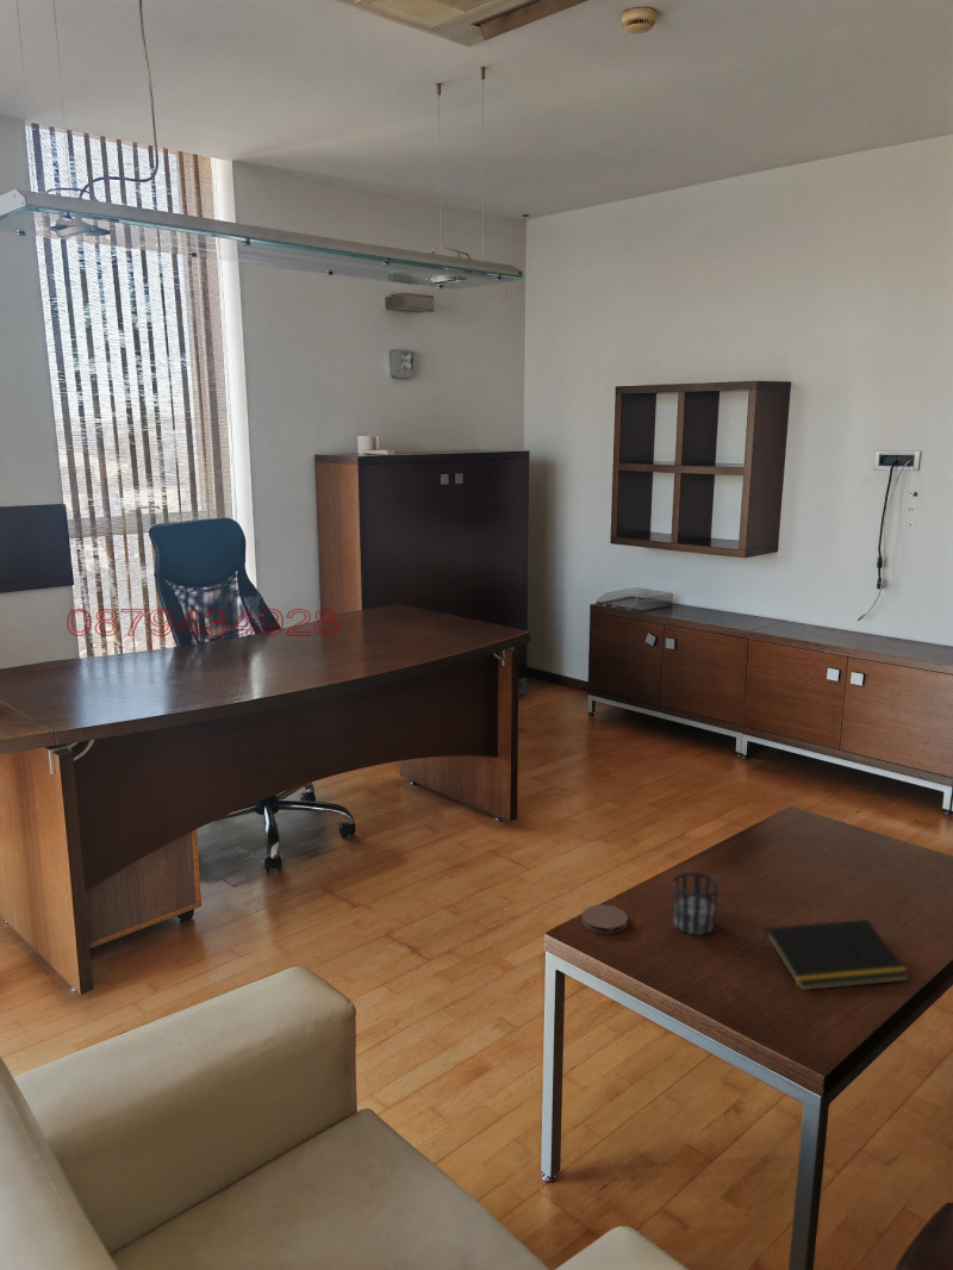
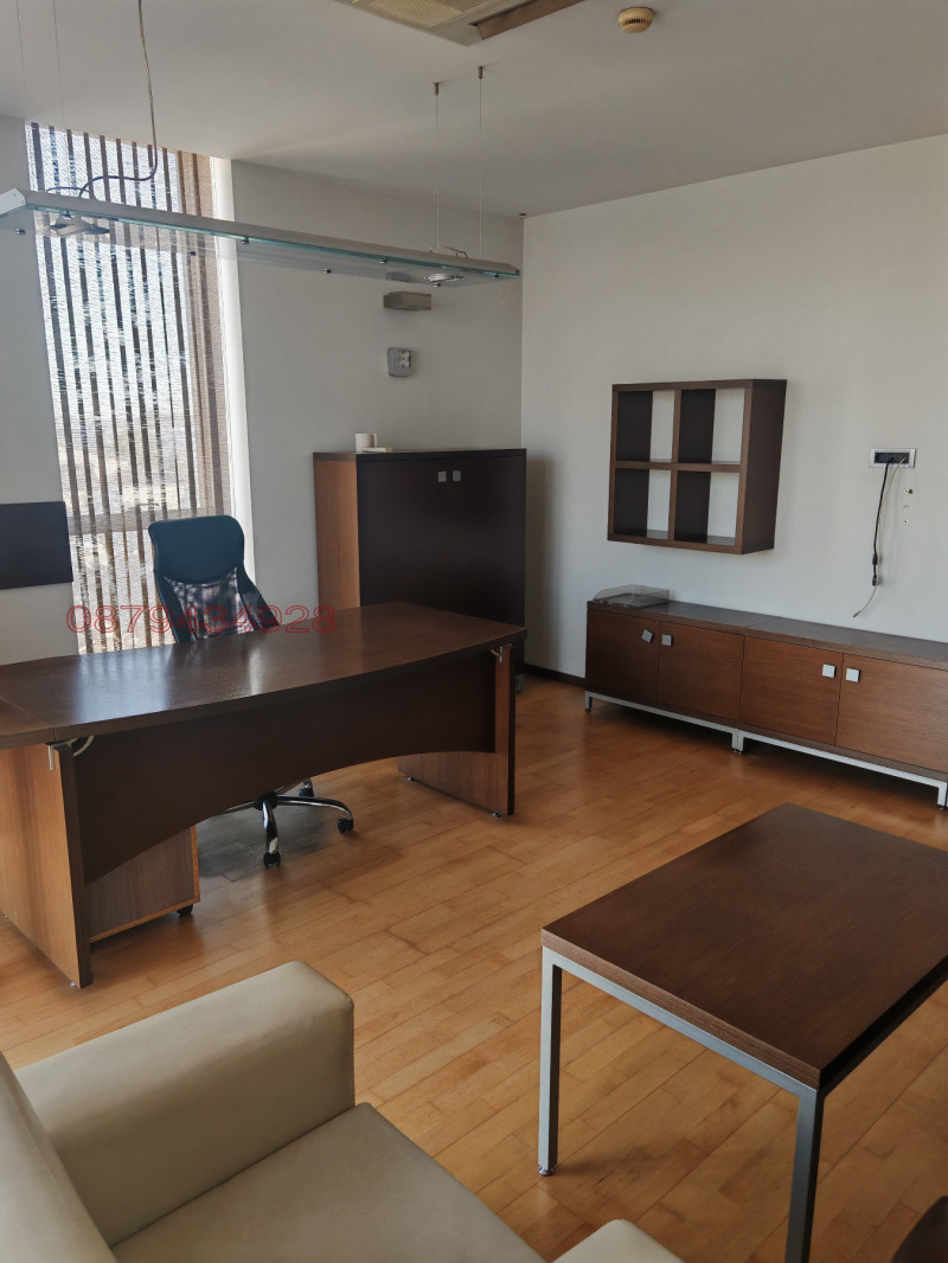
- coaster (604, 919)
- cup (694, 903)
- notepad (835, 953)
